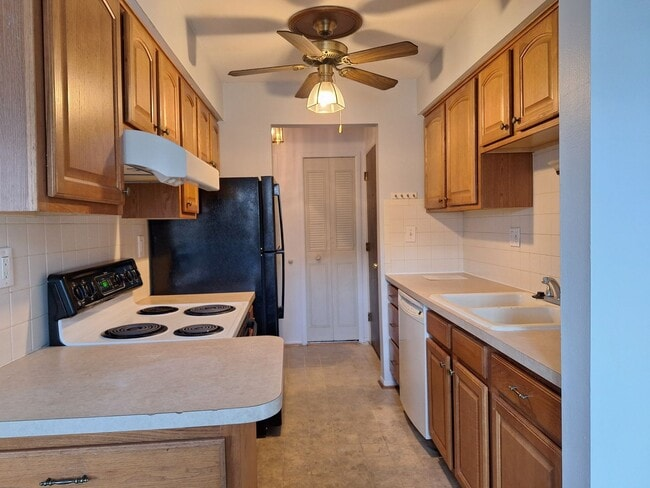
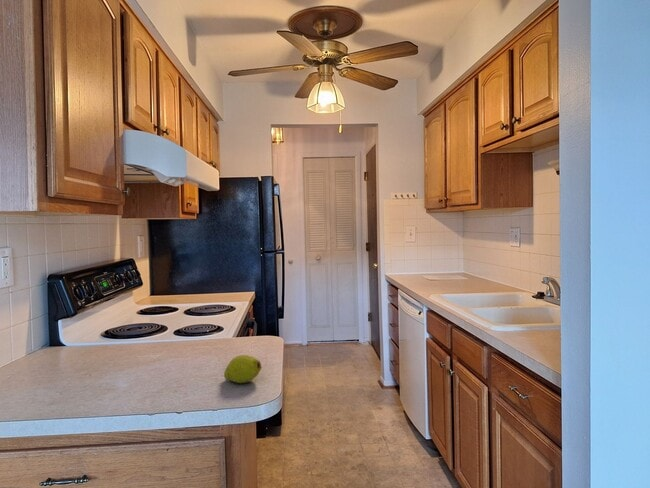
+ fruit (240, 367)
